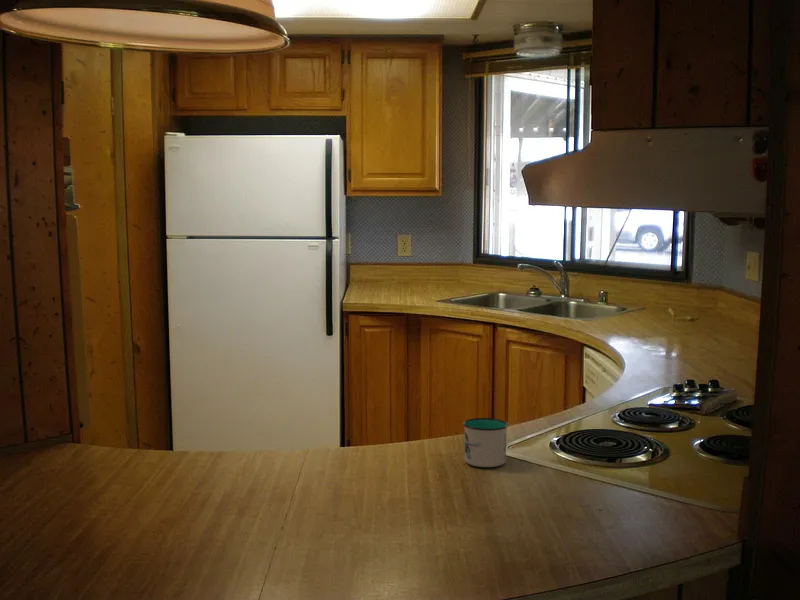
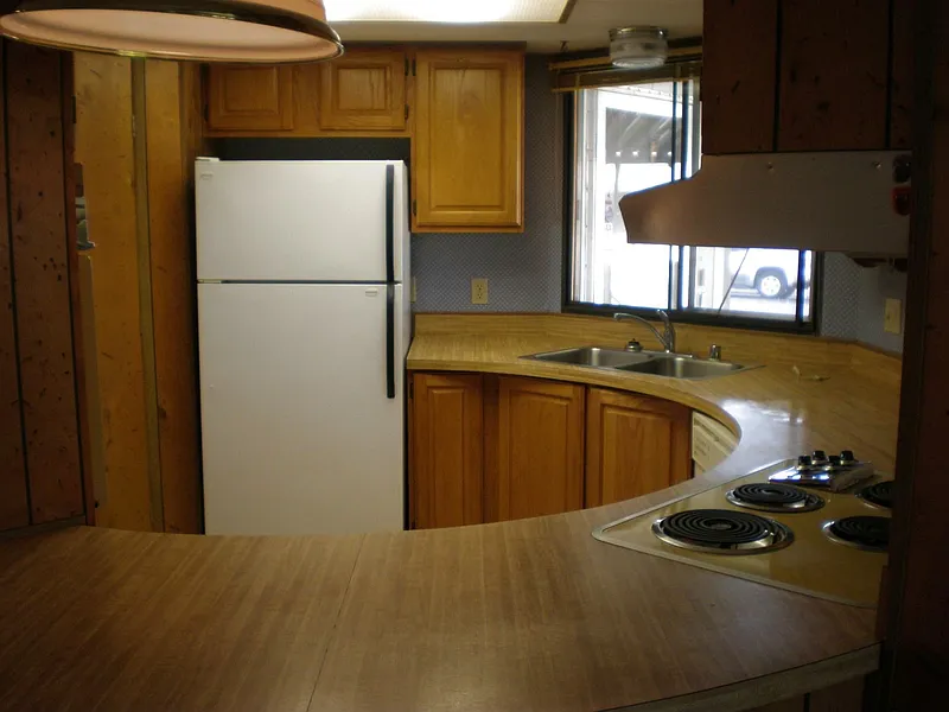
- mug (484, 440)
